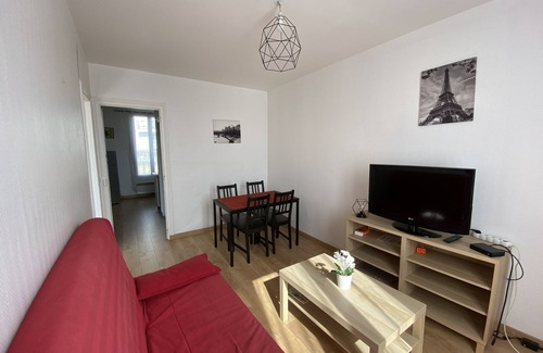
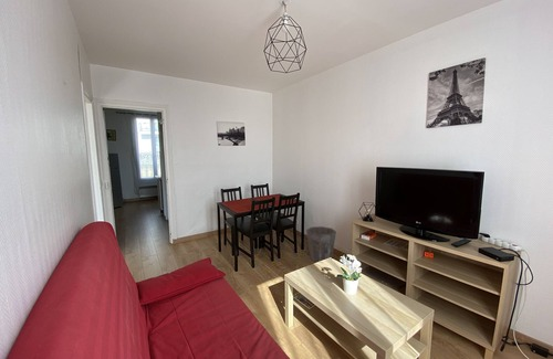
+ waste bin (321, 244)
